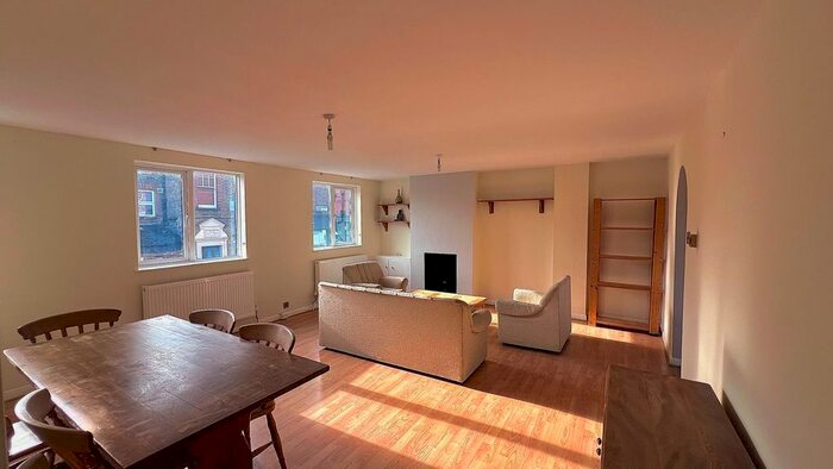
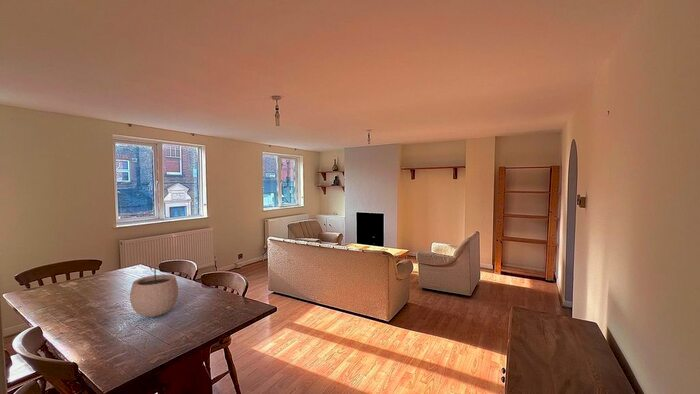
+ plant pot (154, 289)
